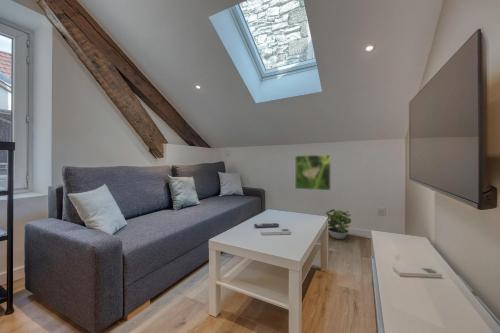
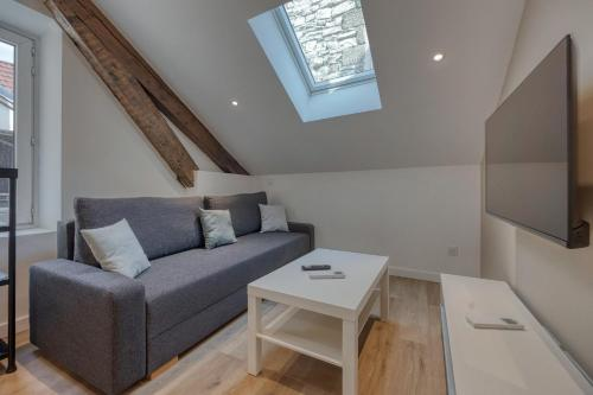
- potted plant (336, 222)
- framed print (312, 172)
